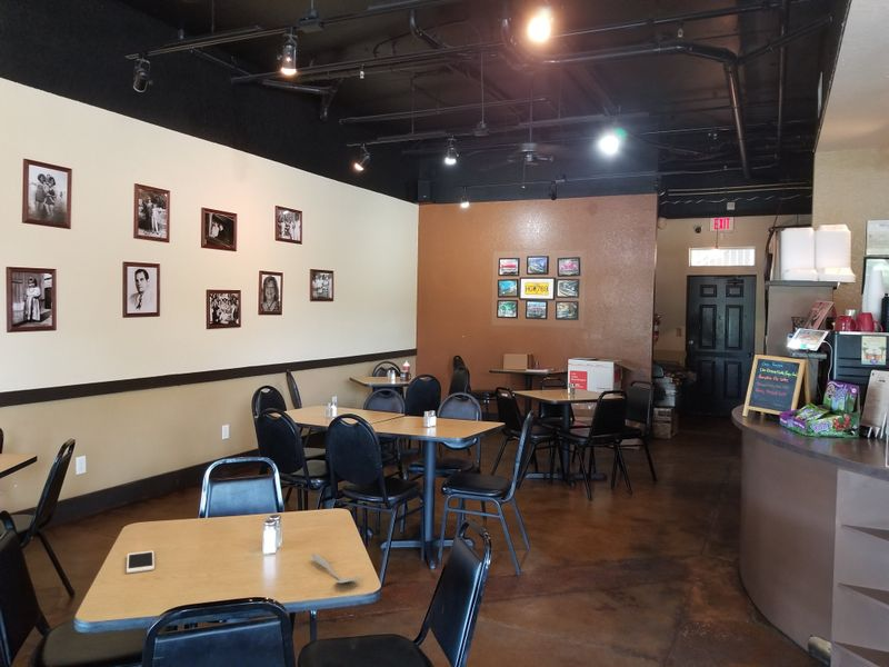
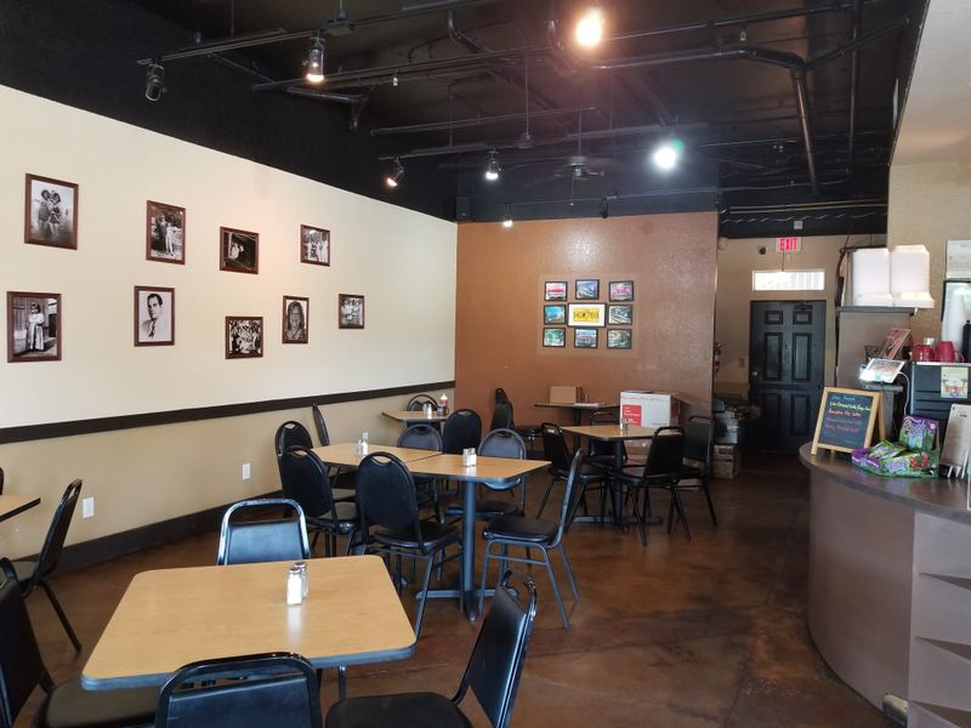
- cell phone (140, 561)
- spatula (330, 568)
